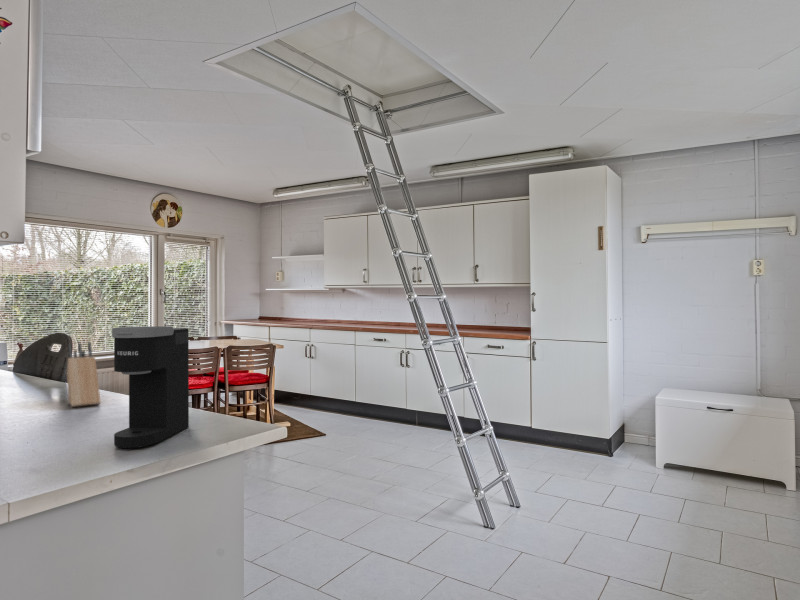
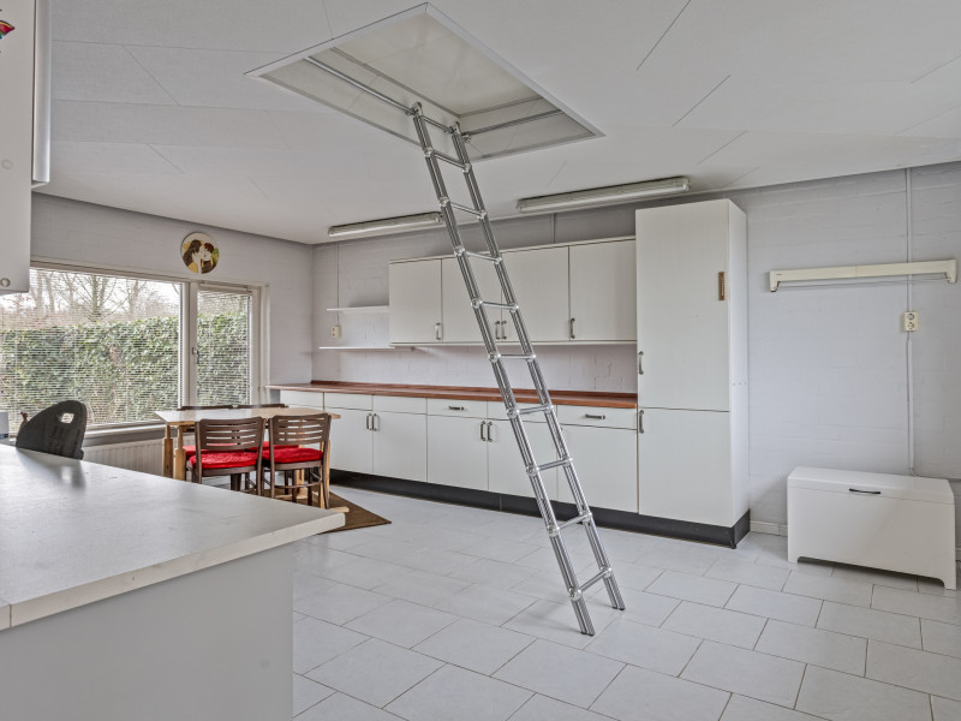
- knife block (82, 372)
- coffee maker (153, 380)
